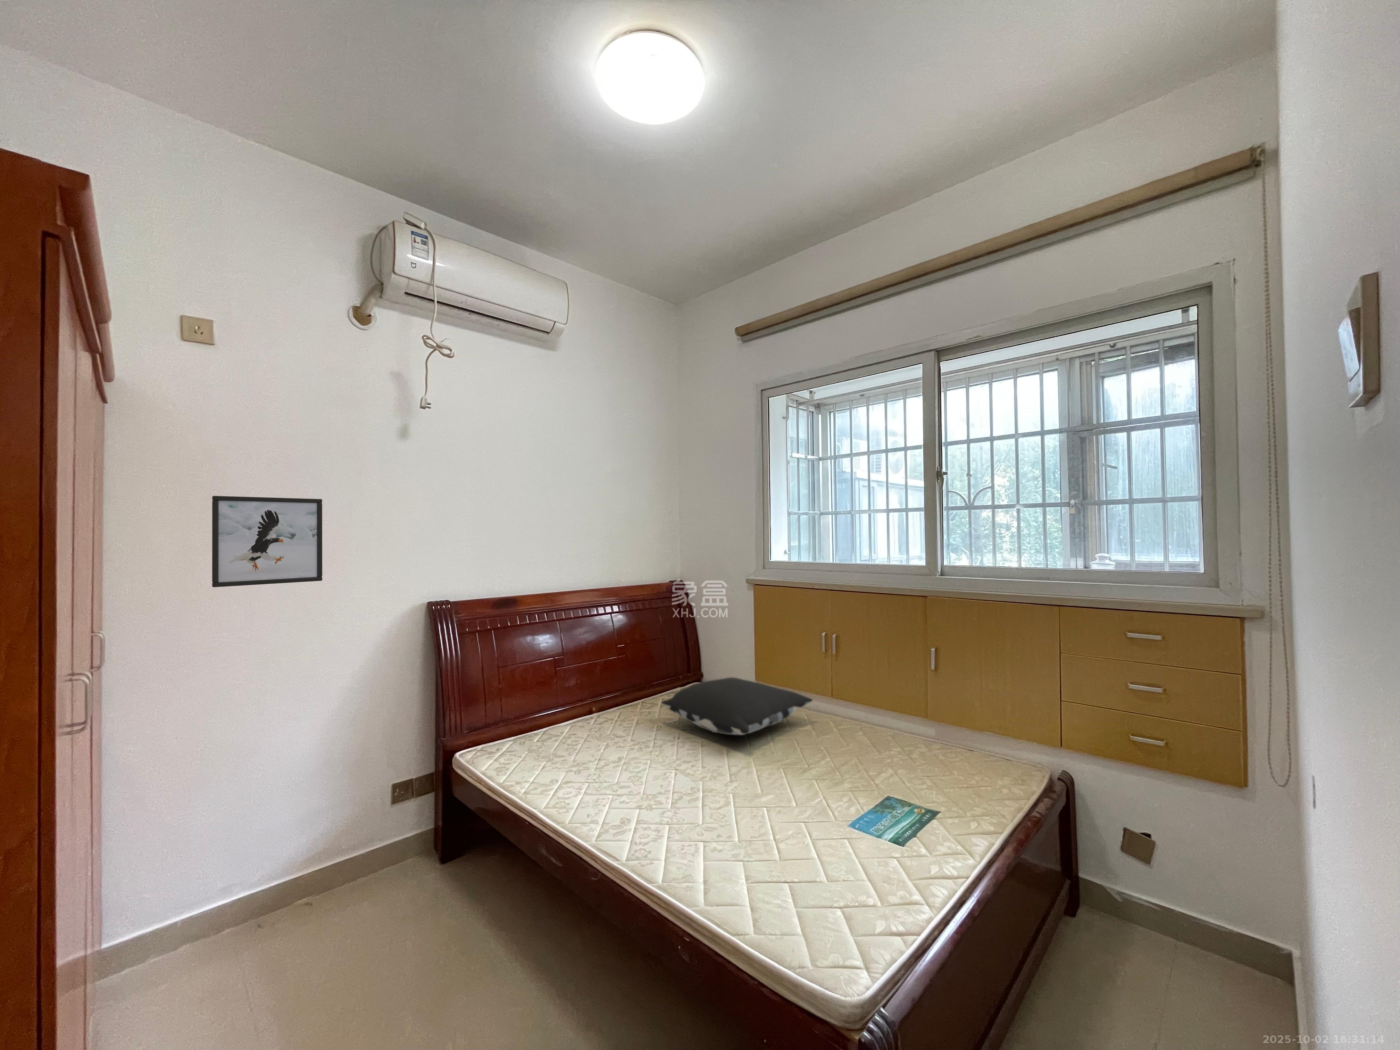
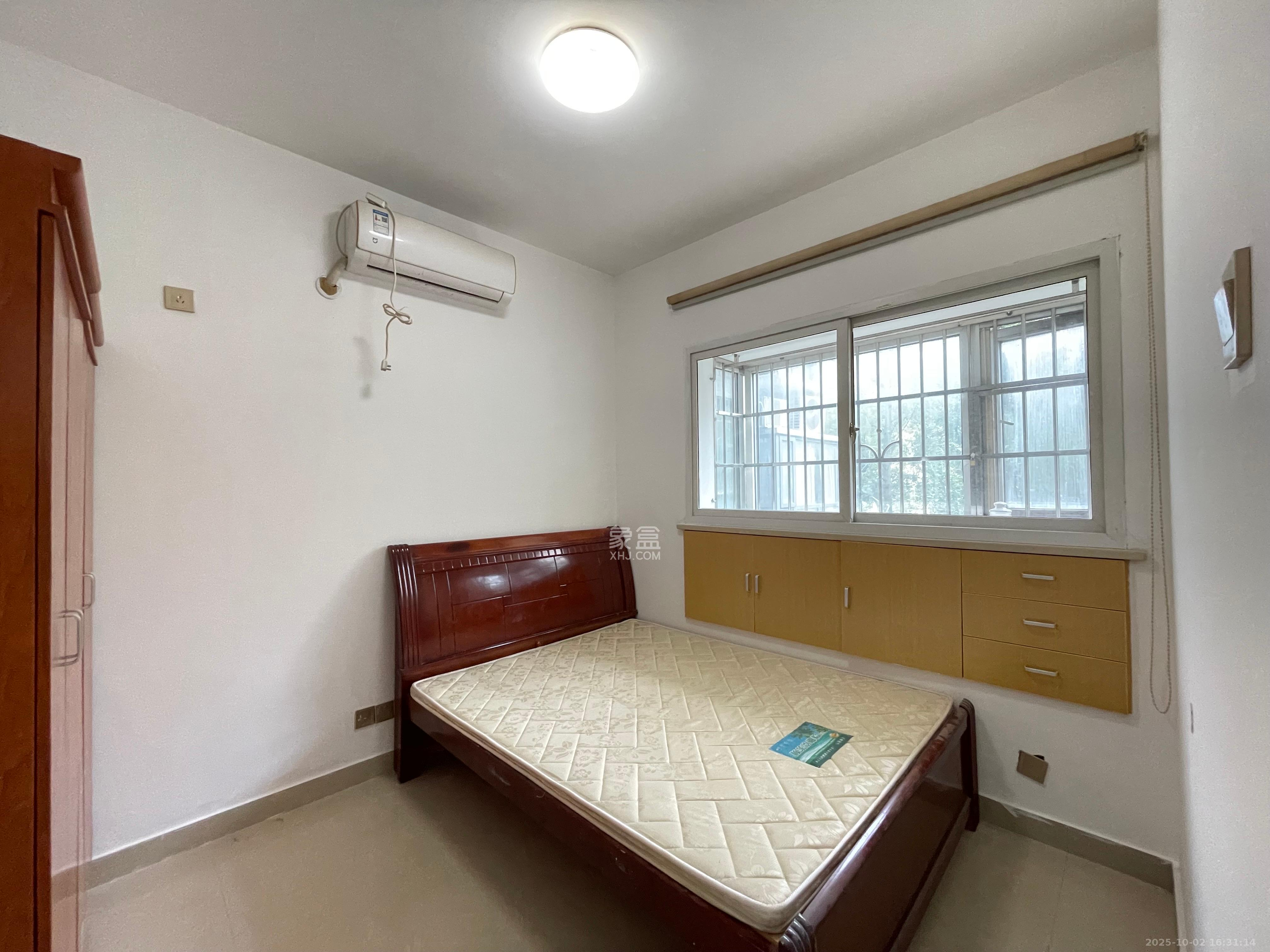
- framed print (270, 540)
- pillow (737, 704)
